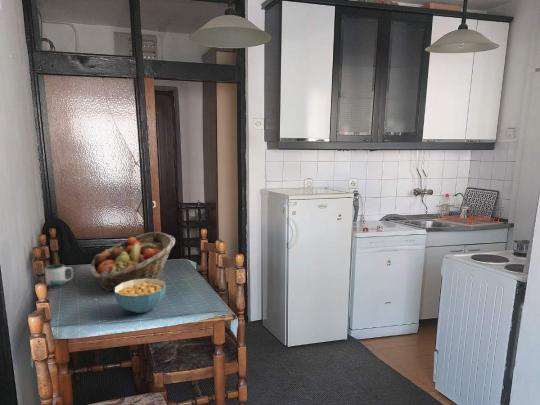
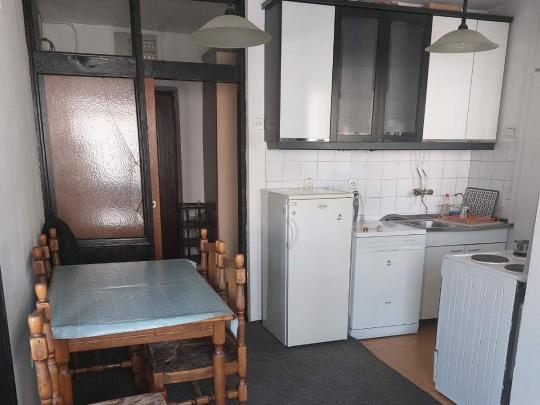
- fruit basket (133, 260)
- mug (59, 275)
- cereal bowl (140, 298)
